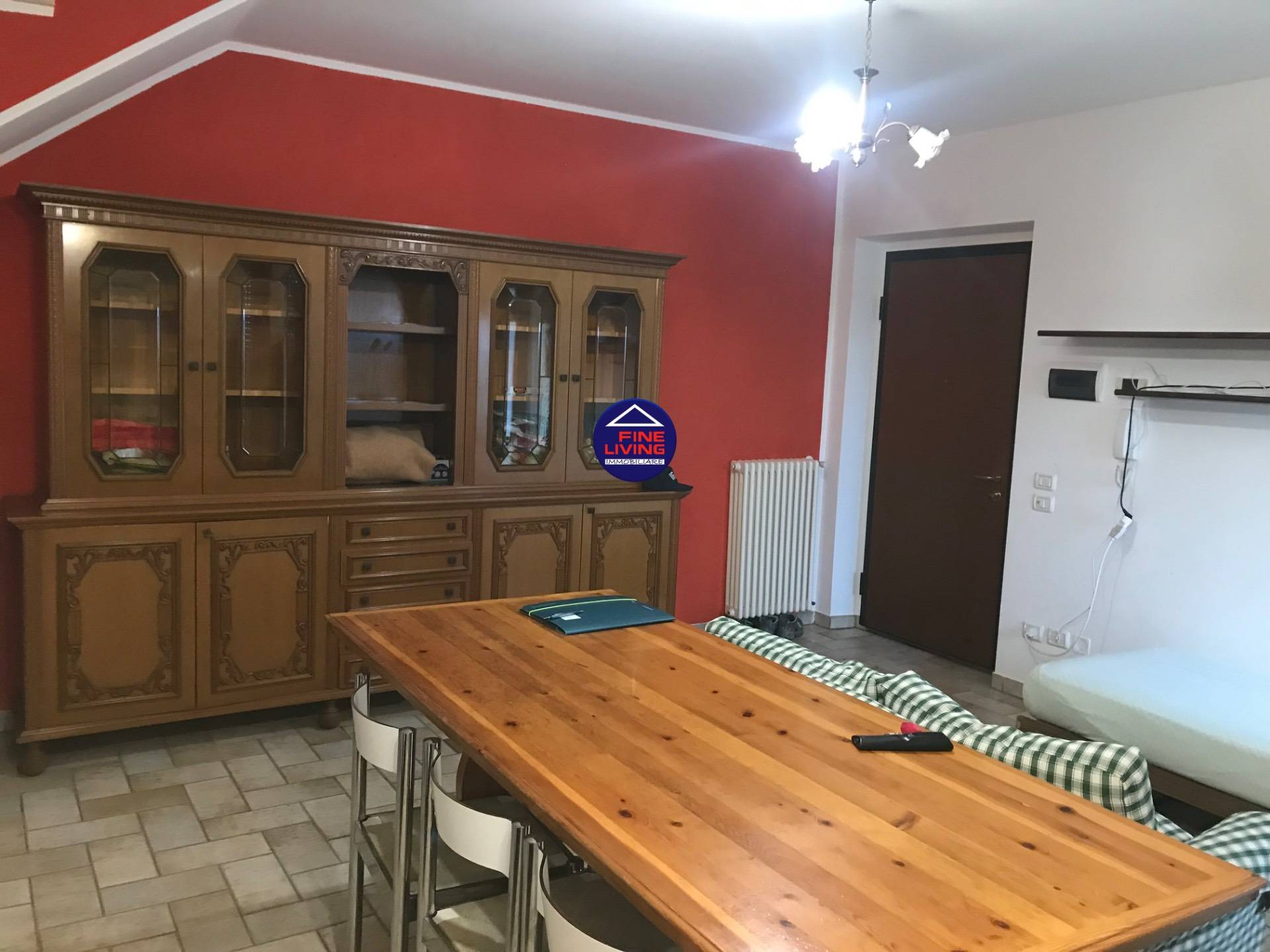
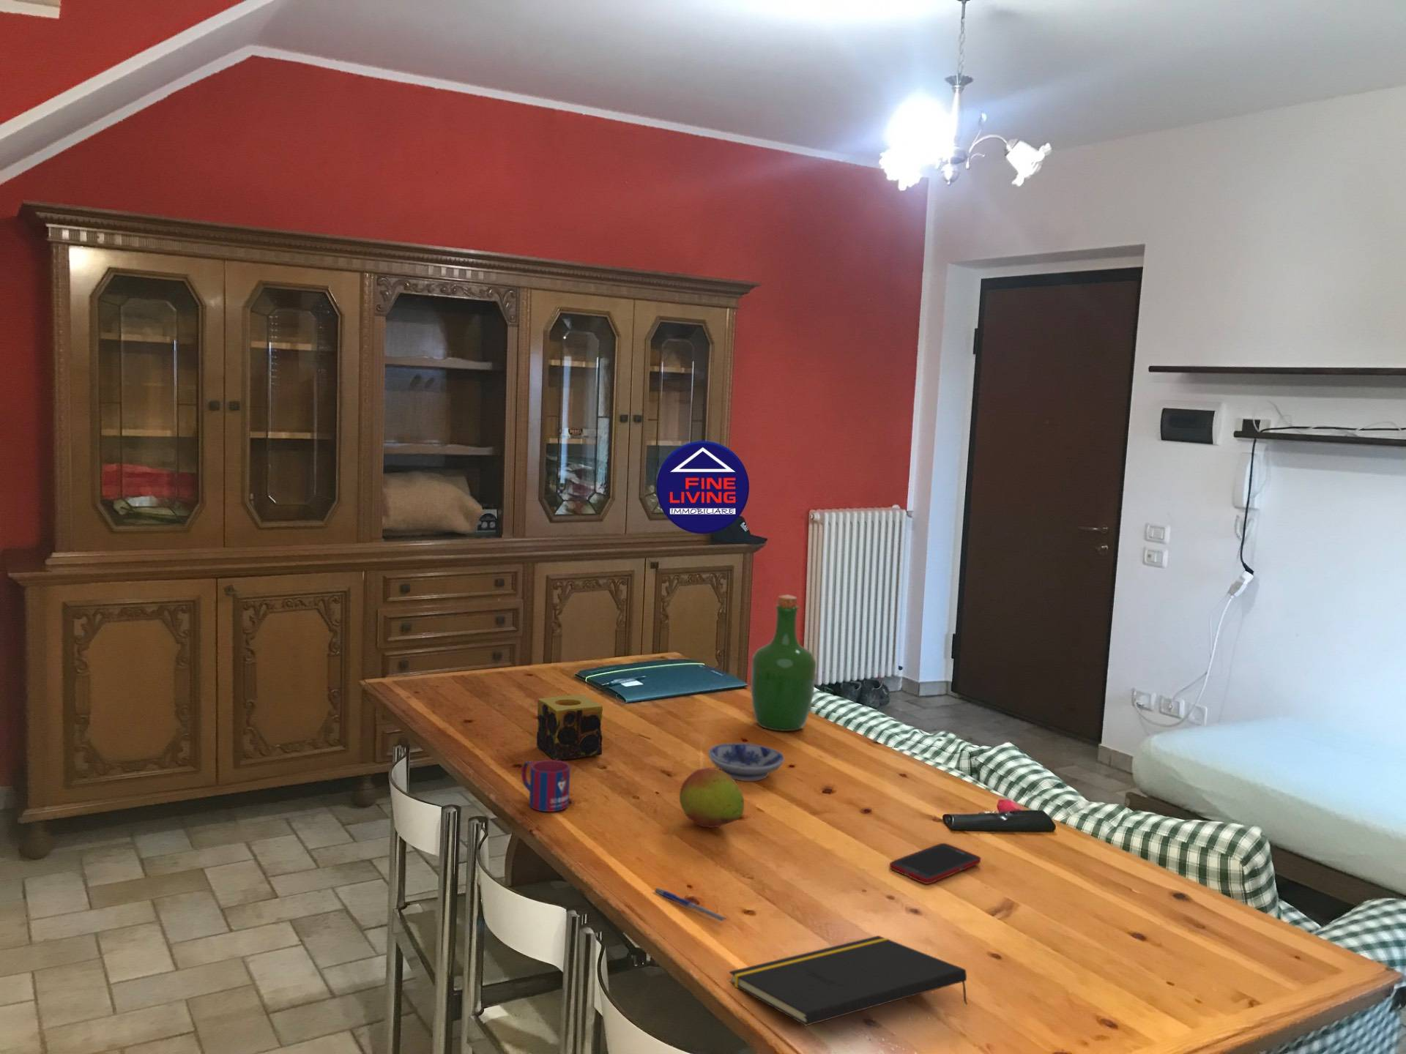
+ notepad (846, 976)
+ cell phone (935, 862)
+ mug (544, 783)
+ candle (569, 726)
+ fruit (711, 798)
+ pen (690, 903)
+ bowl (745, 764)
+ wine bottle (784, 660)
